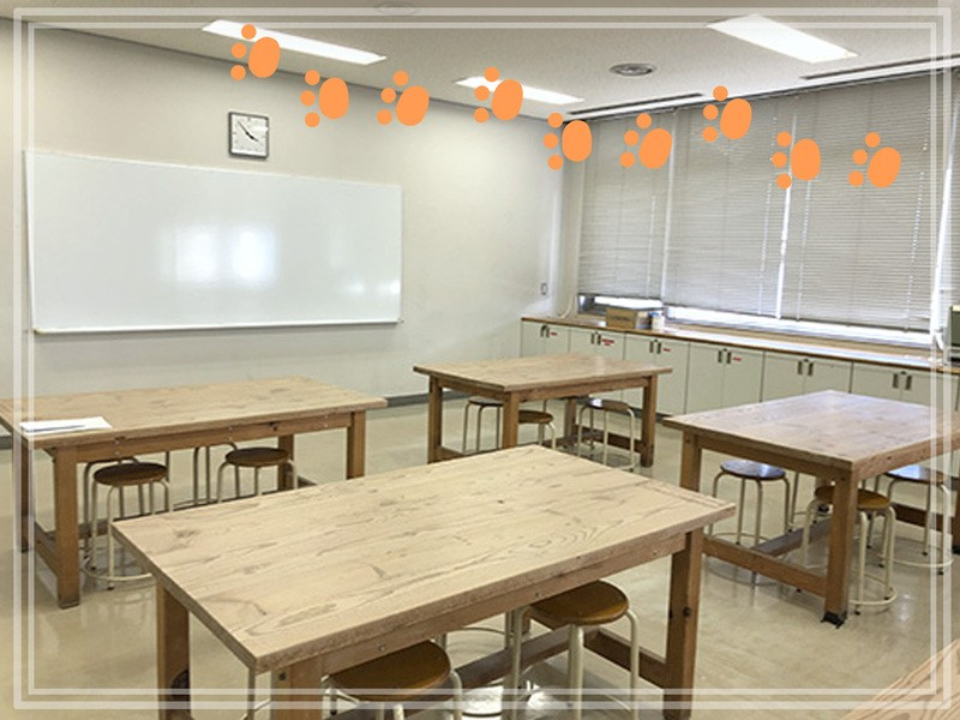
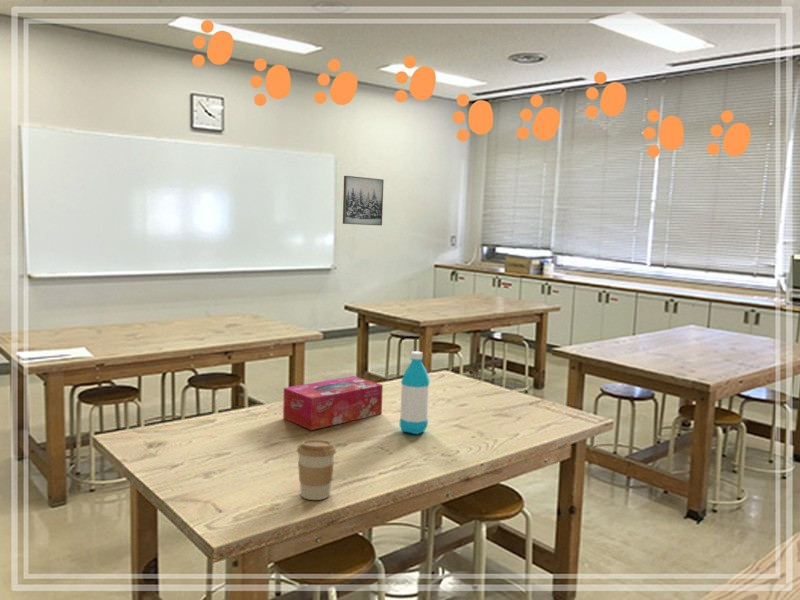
+ water bottle (415, 392)
+ wall art (363, 201)
+ tissue box (333, 401)
+ coffee cup (316, 467)
